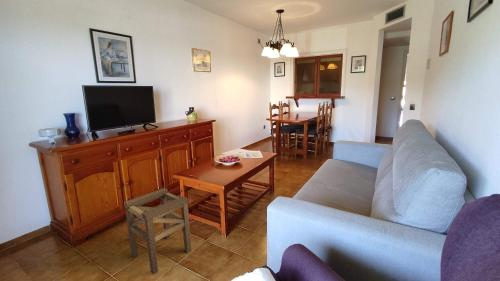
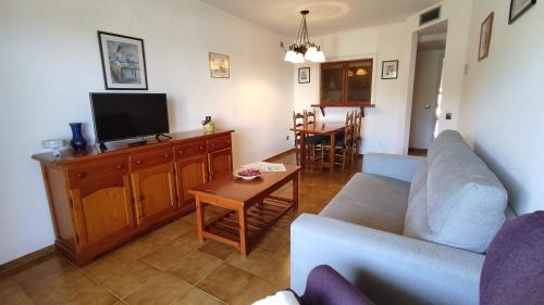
- stool (160, 231)
